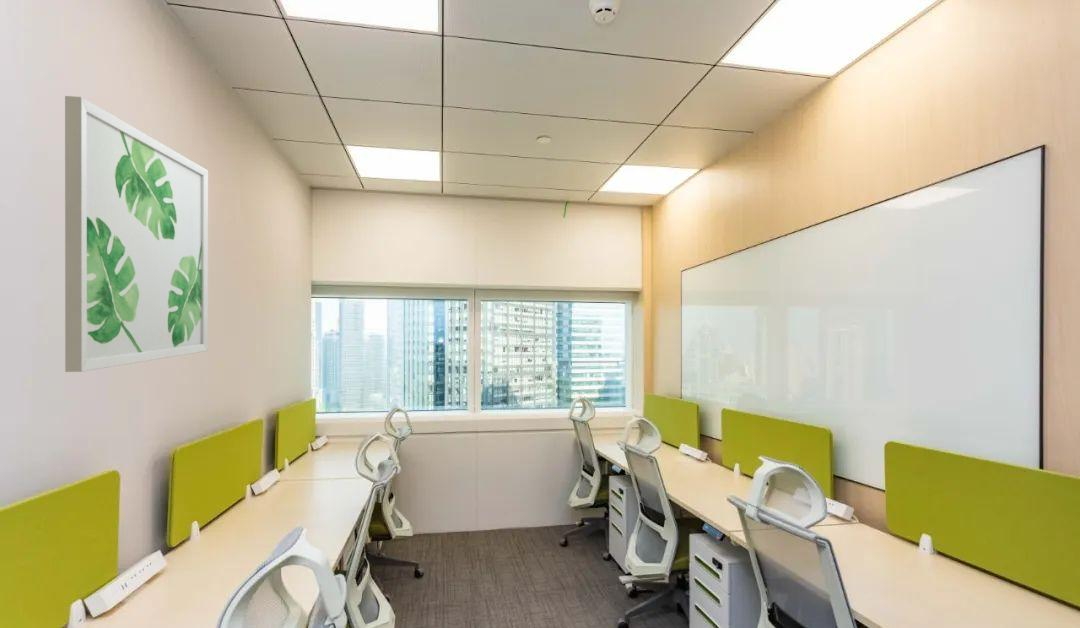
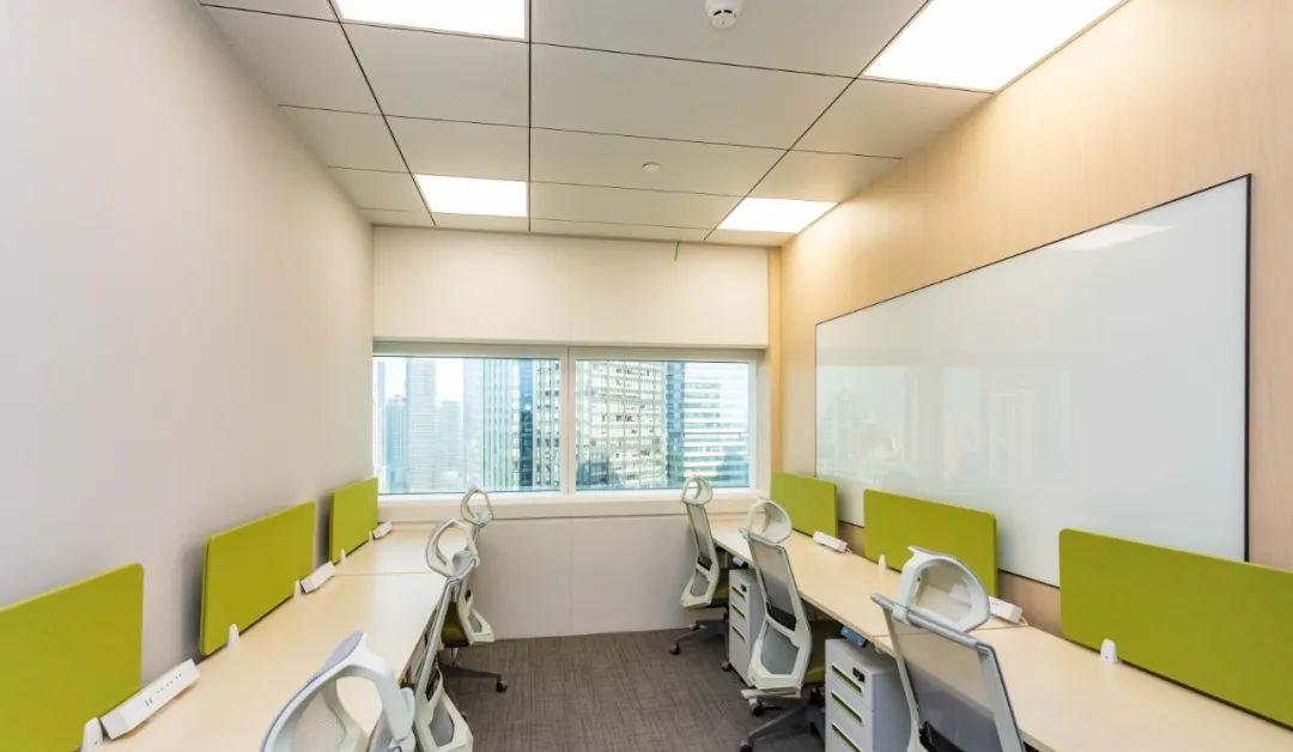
- wall art (151, 250)
